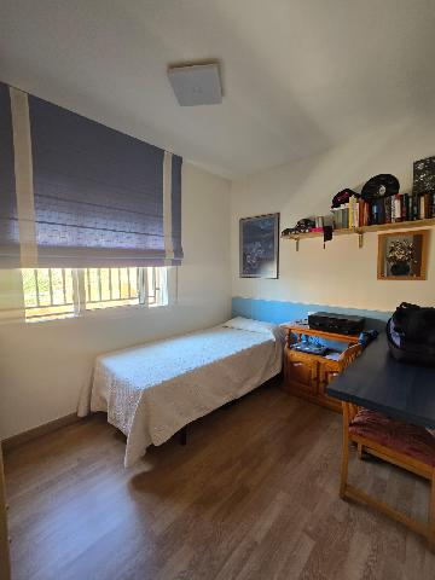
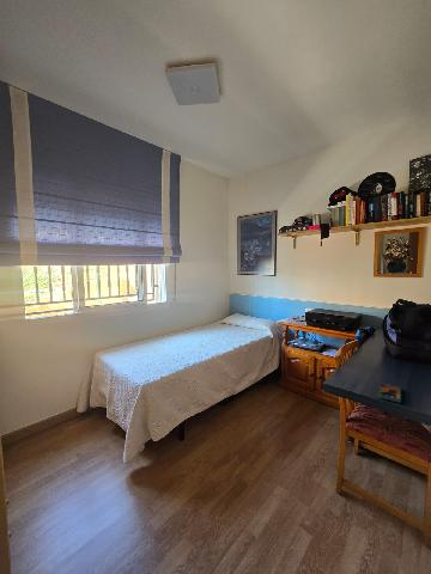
+ smartphone (389, 391)
